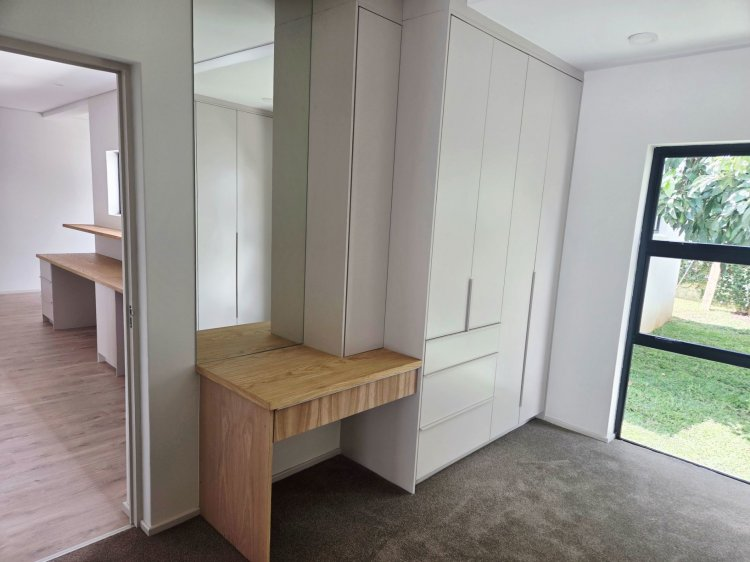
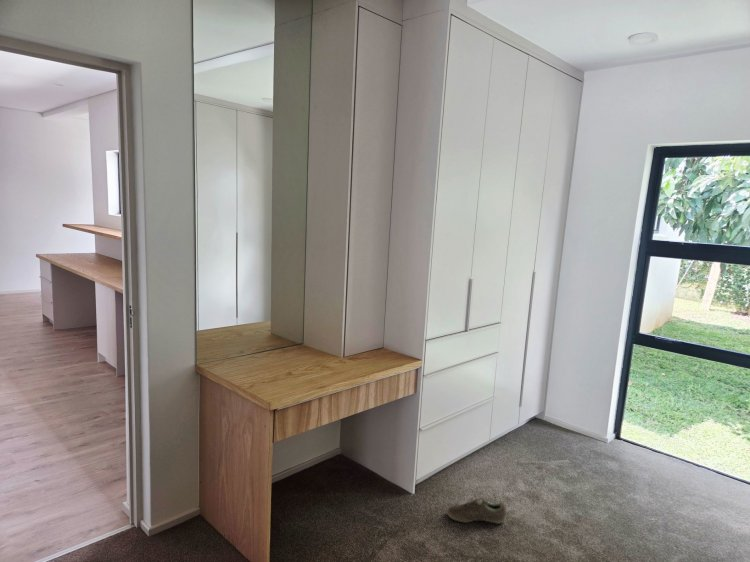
+ sneaker (476, 507)
